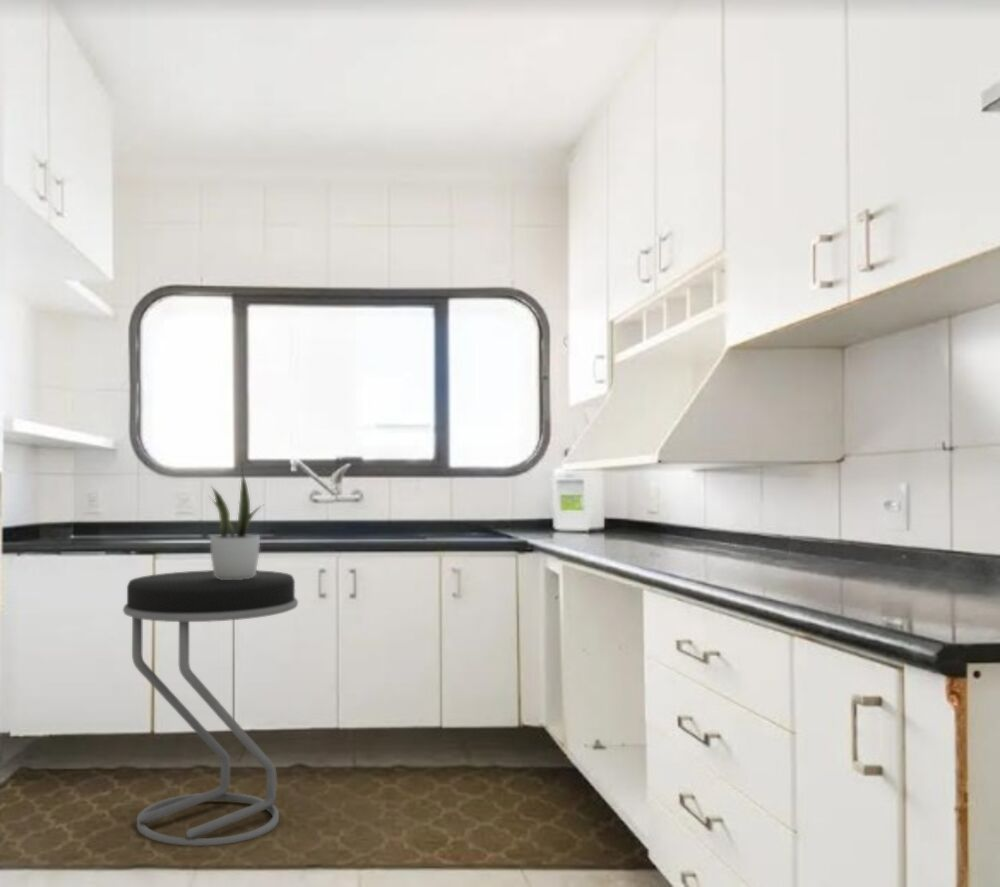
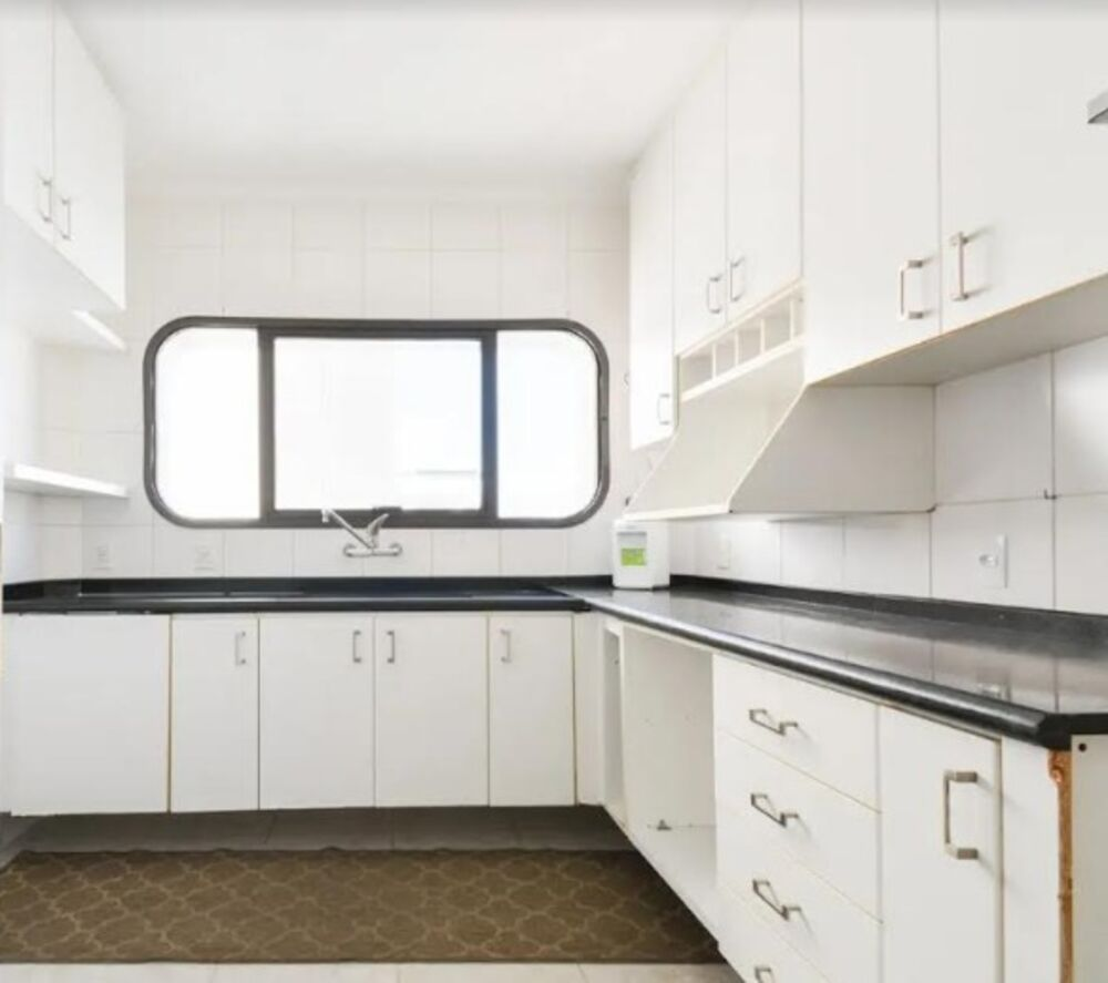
- stool (212, 698)
- potted plant (230, 523)
